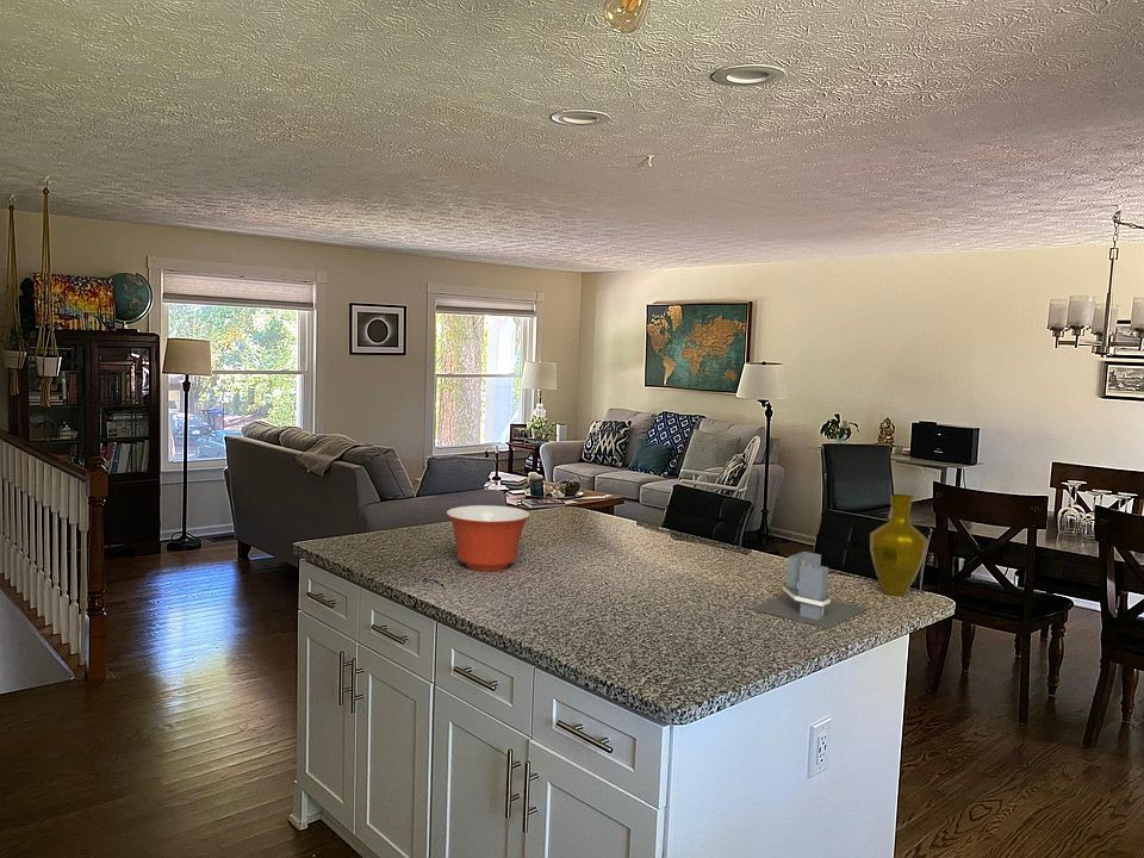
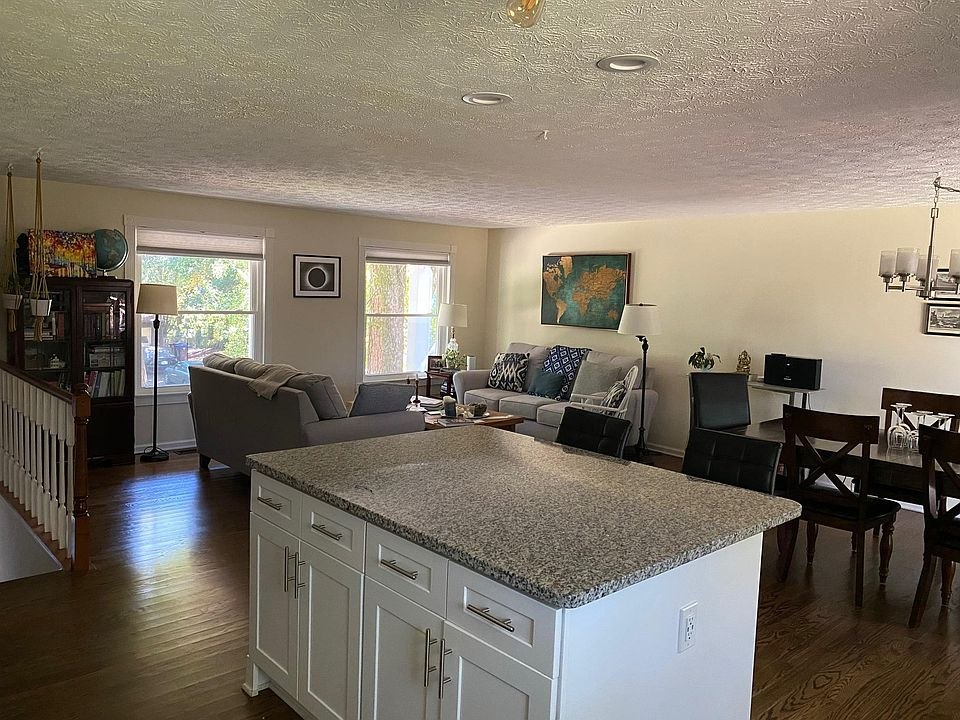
- vase (897, 543)
- mixing bowl (487, 539)
- utensil holder (810, 584)
